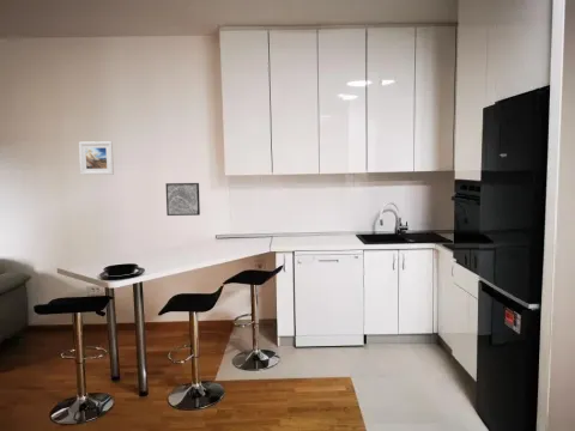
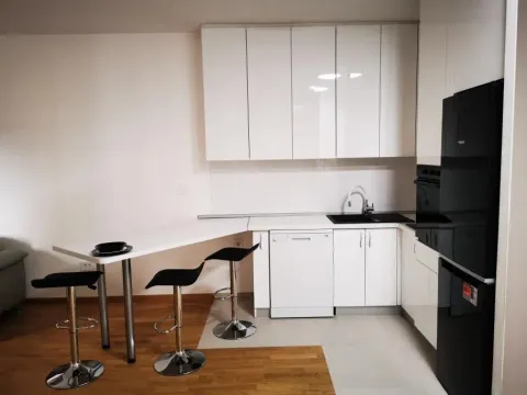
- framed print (96, 158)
- wall art (182, 199)
